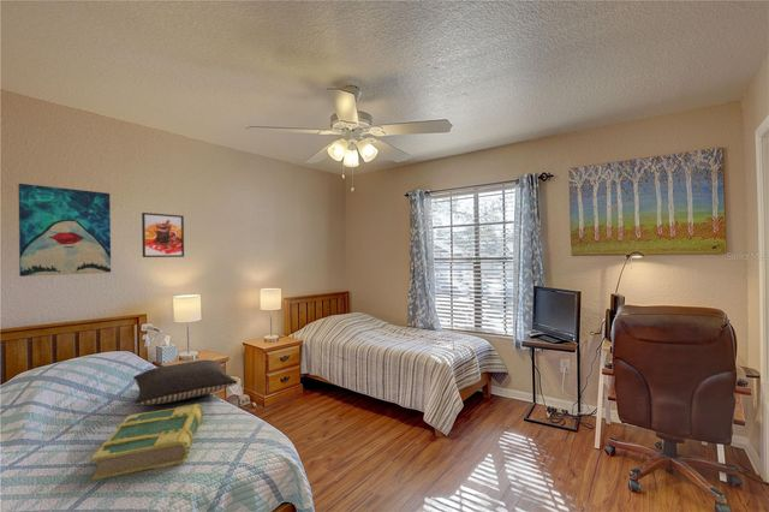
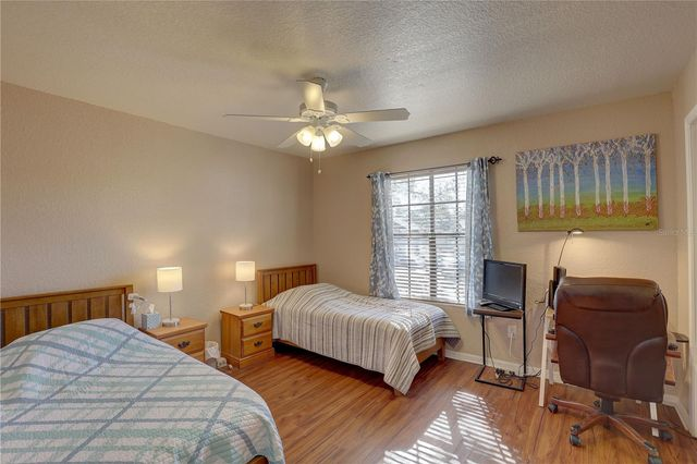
- wall art (67, 231)
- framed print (163, 236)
- book (155, 435)
- pillow (184, 380)
